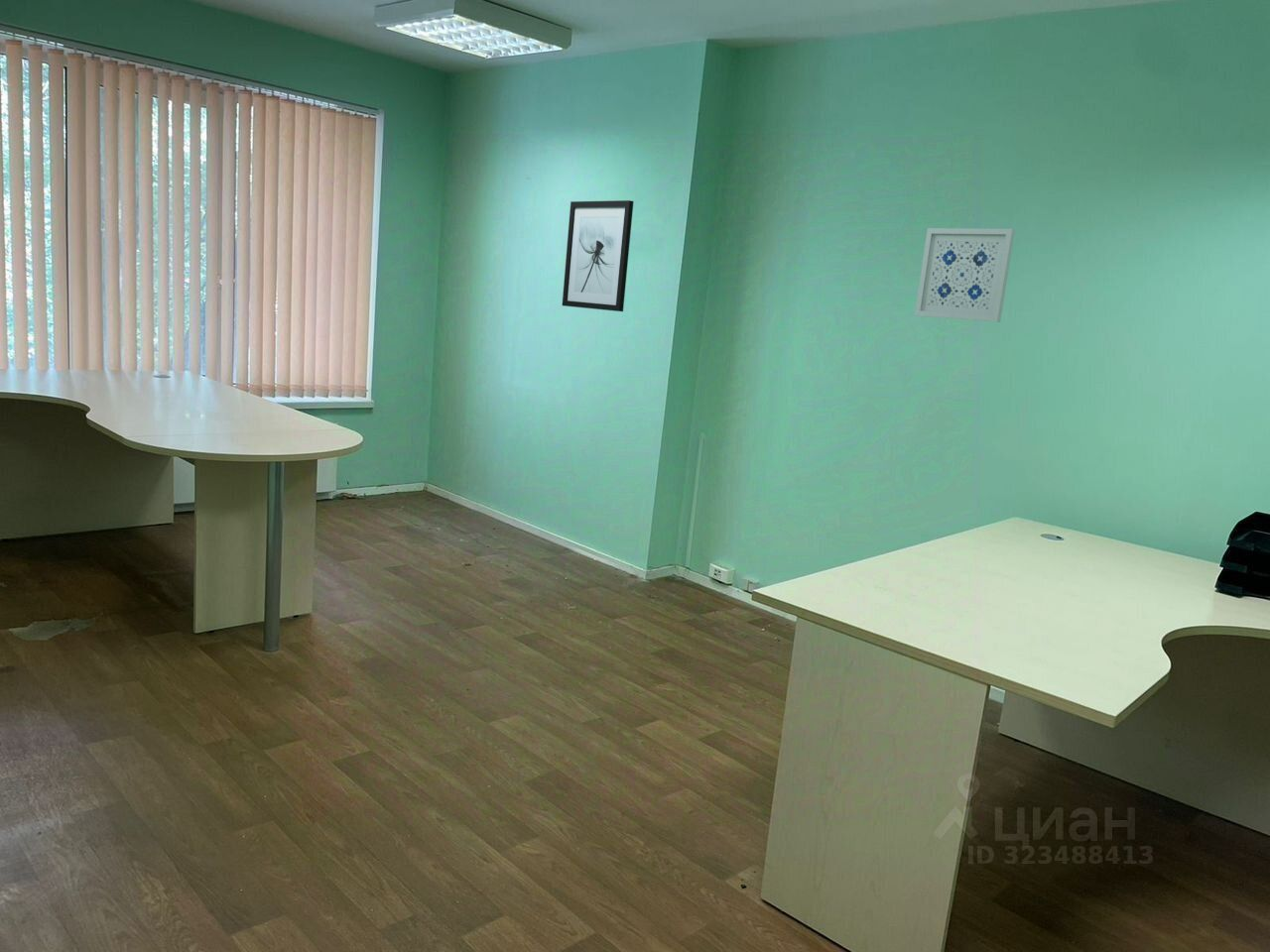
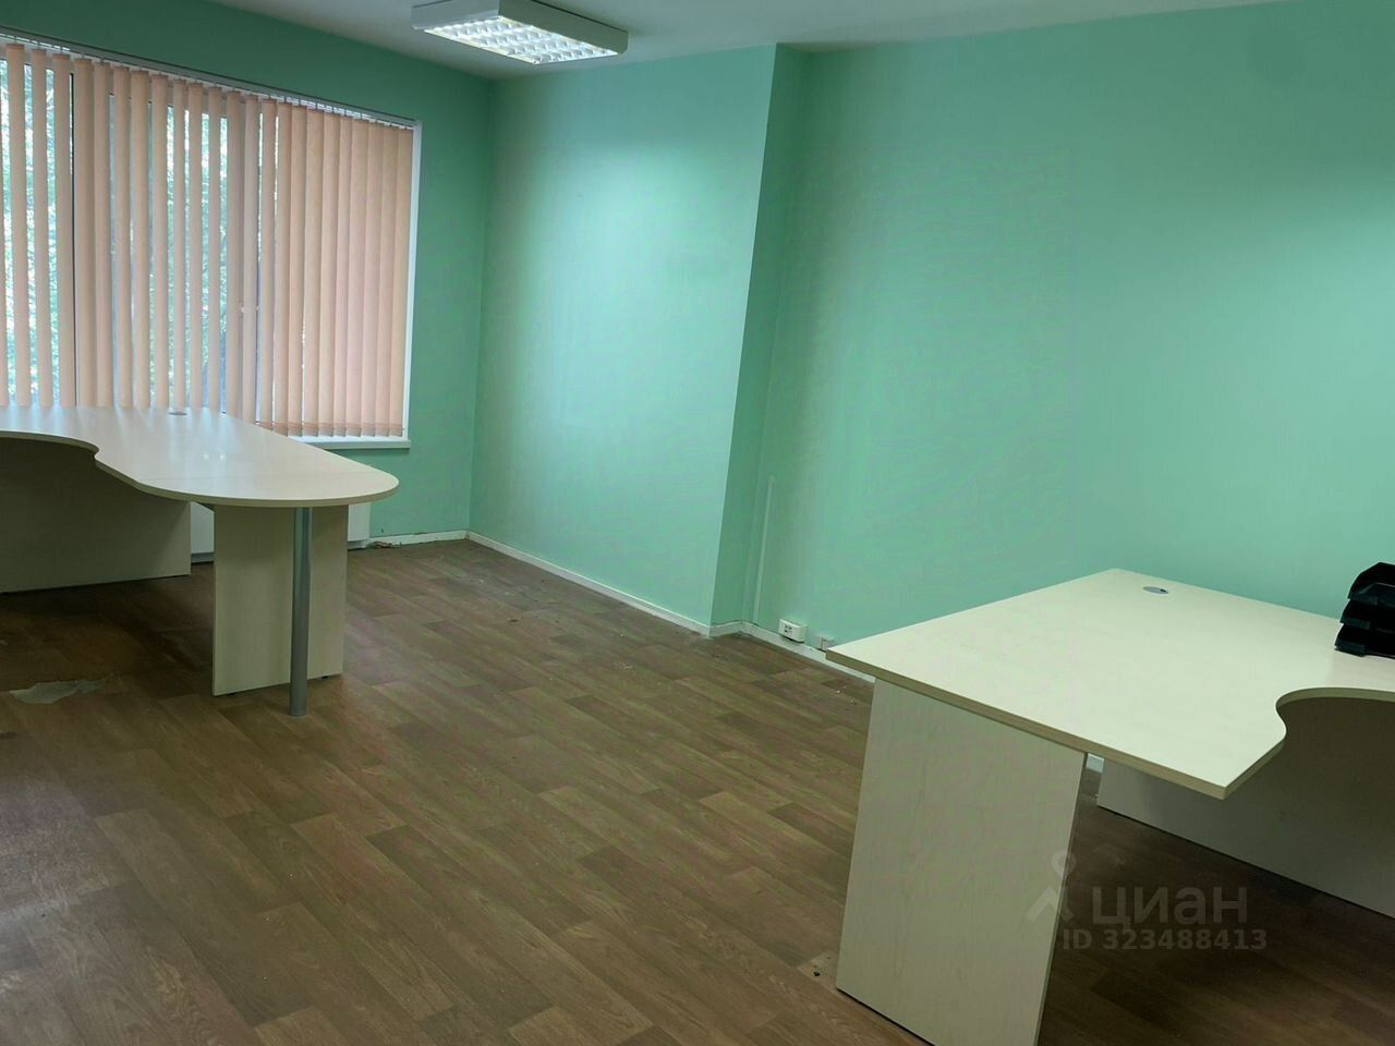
- wall art (962, 274)
- wall art (596, 255)
